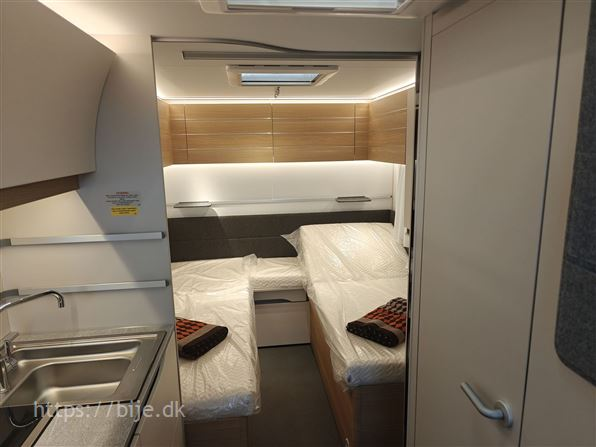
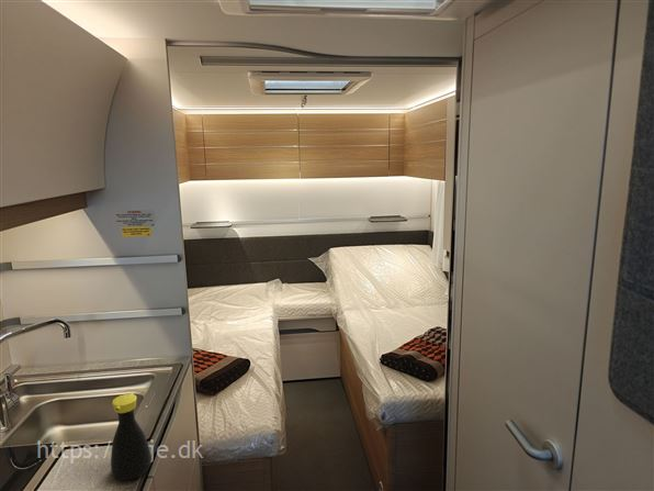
+ bottle (127, 434)
